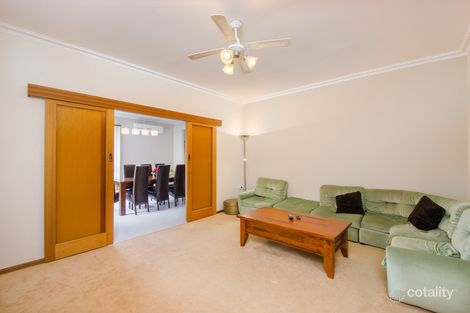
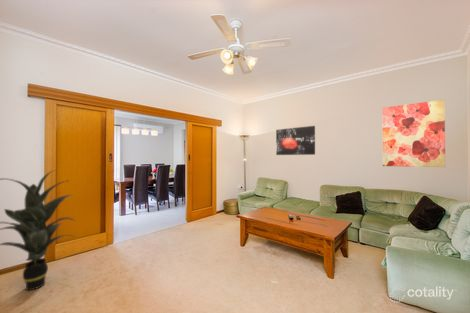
+ wall art (294, 141)
+ indoor plant (41, 227)
+ wall art (411, 135)
